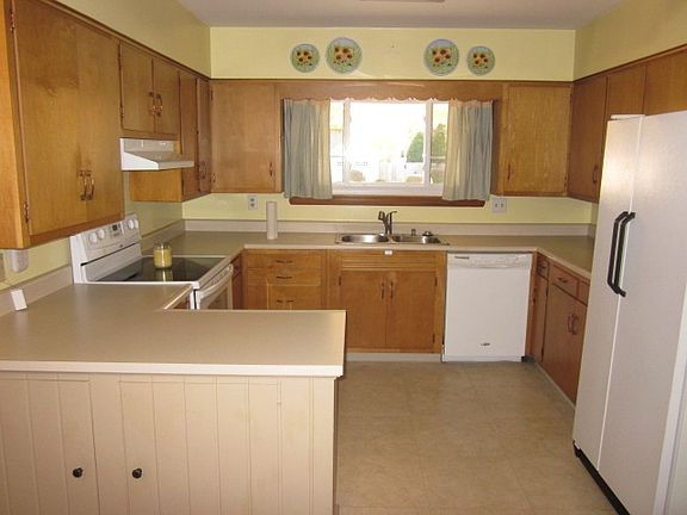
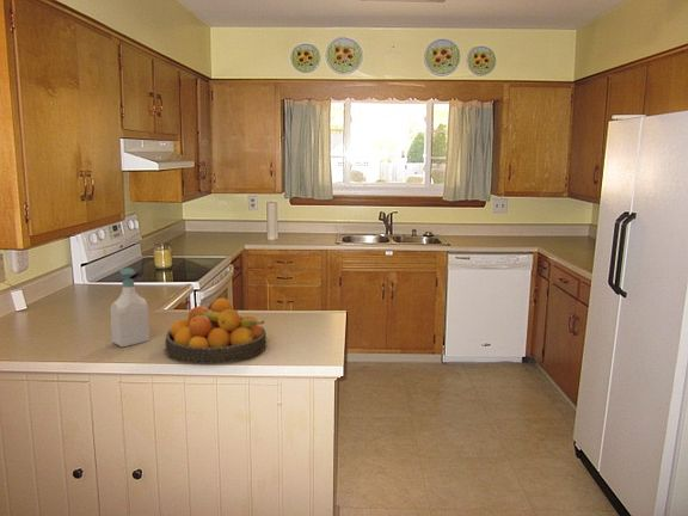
+ fruit bowl (216, 326)
+ soap bottle (128, 305)
